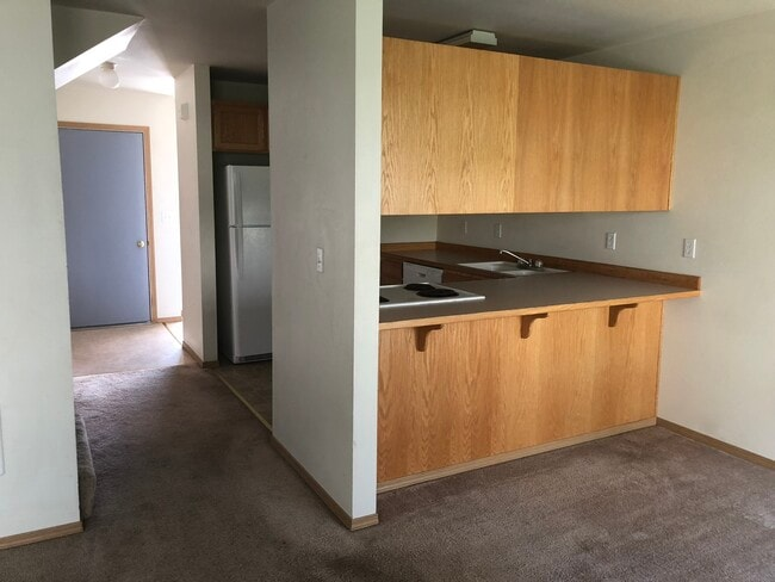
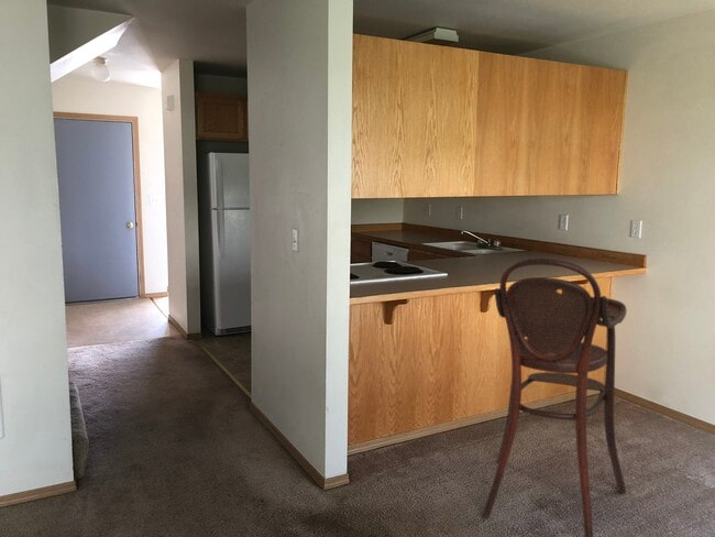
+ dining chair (557, 379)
